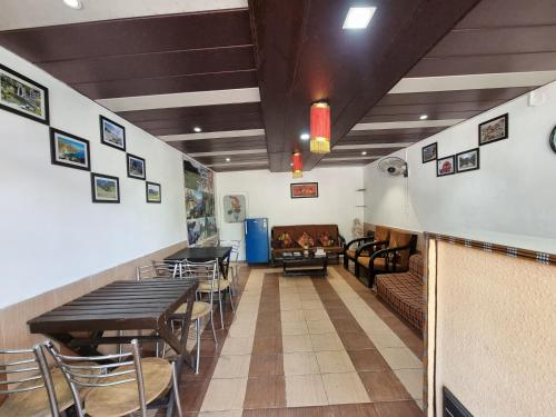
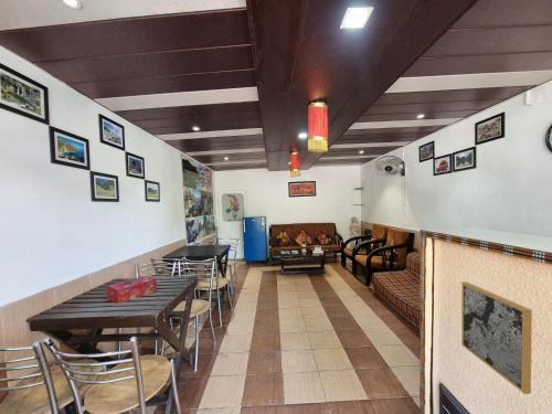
+ tissue box (132, 288)
+ wall art (491, 330)
